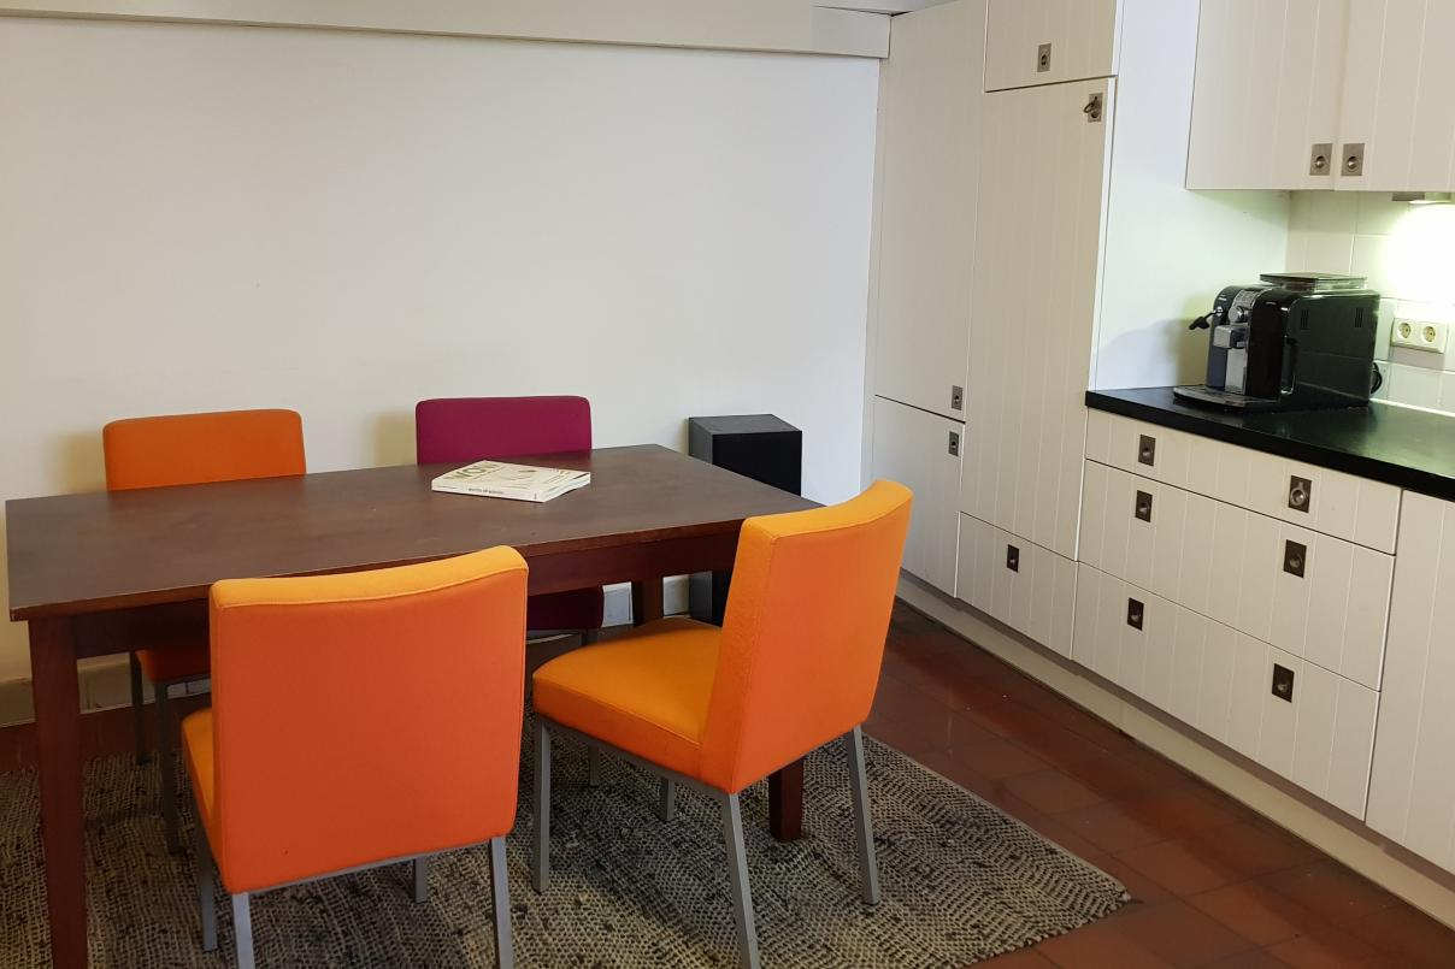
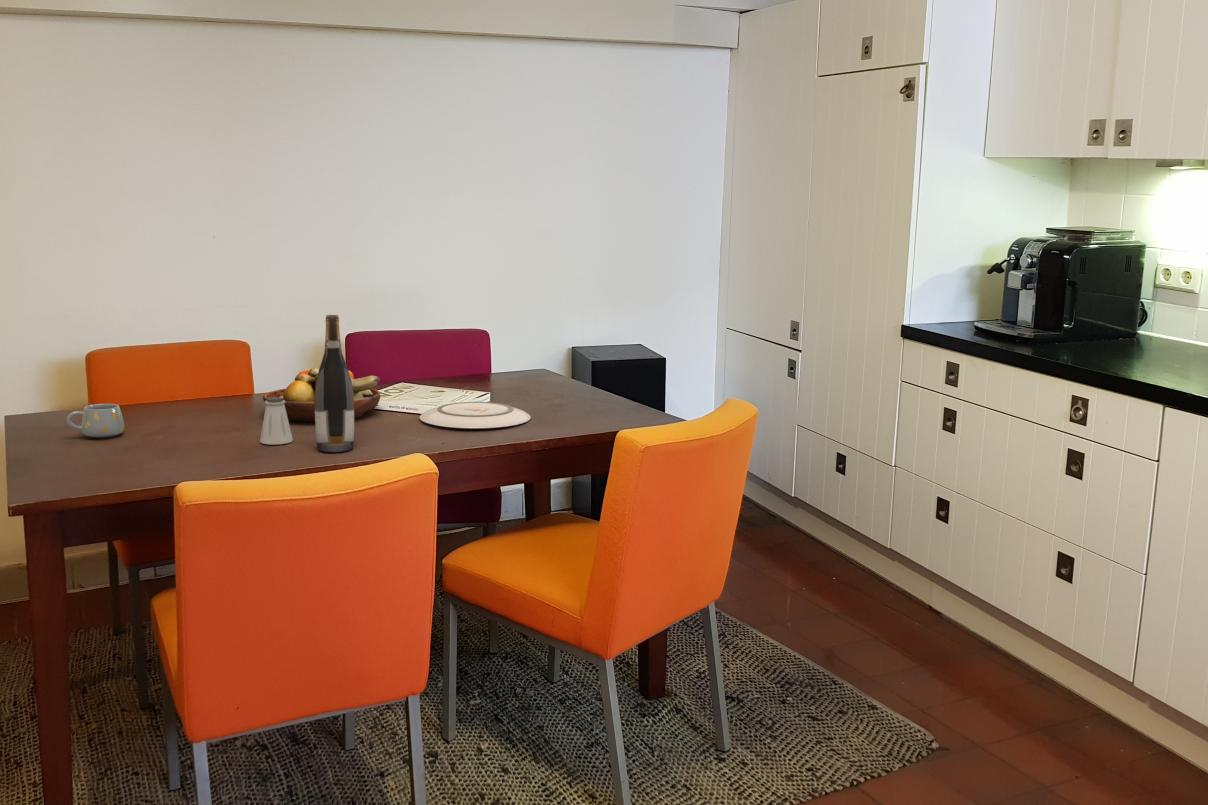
+ fruit bowl (314, 389)
+ saltshaker (275, 419)
+ mug (95, 421)
+ wine bottle (333, 382)
+ plate (475, 412)
